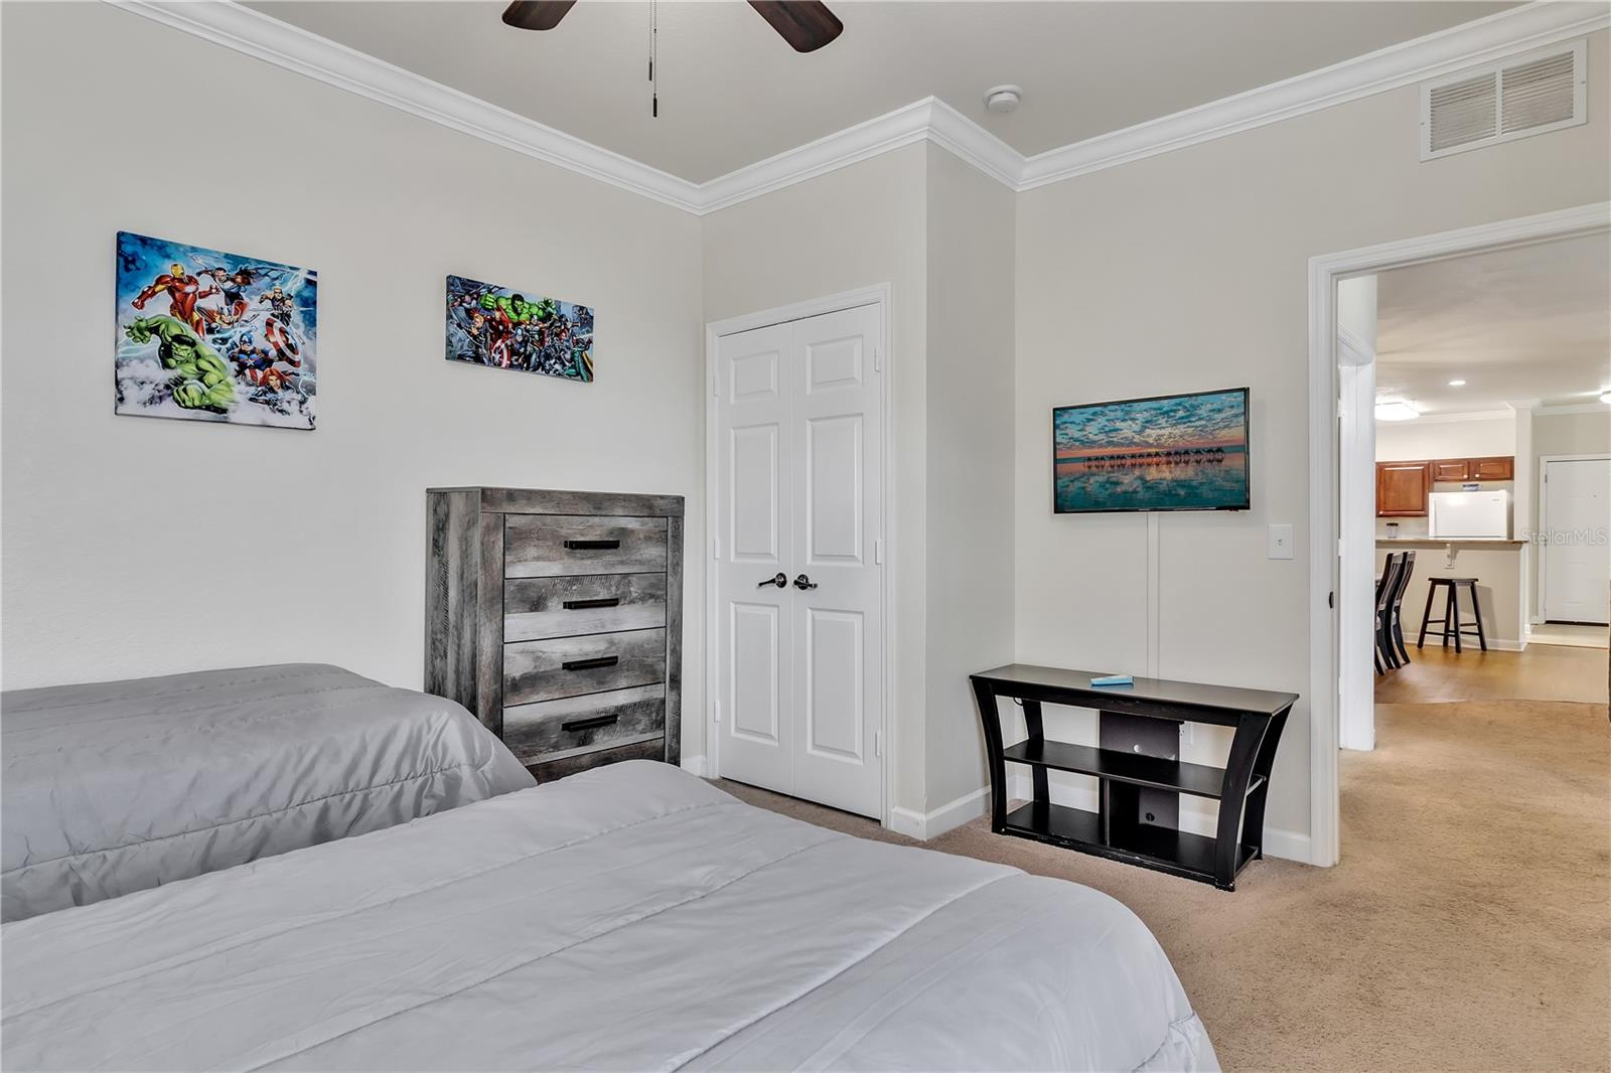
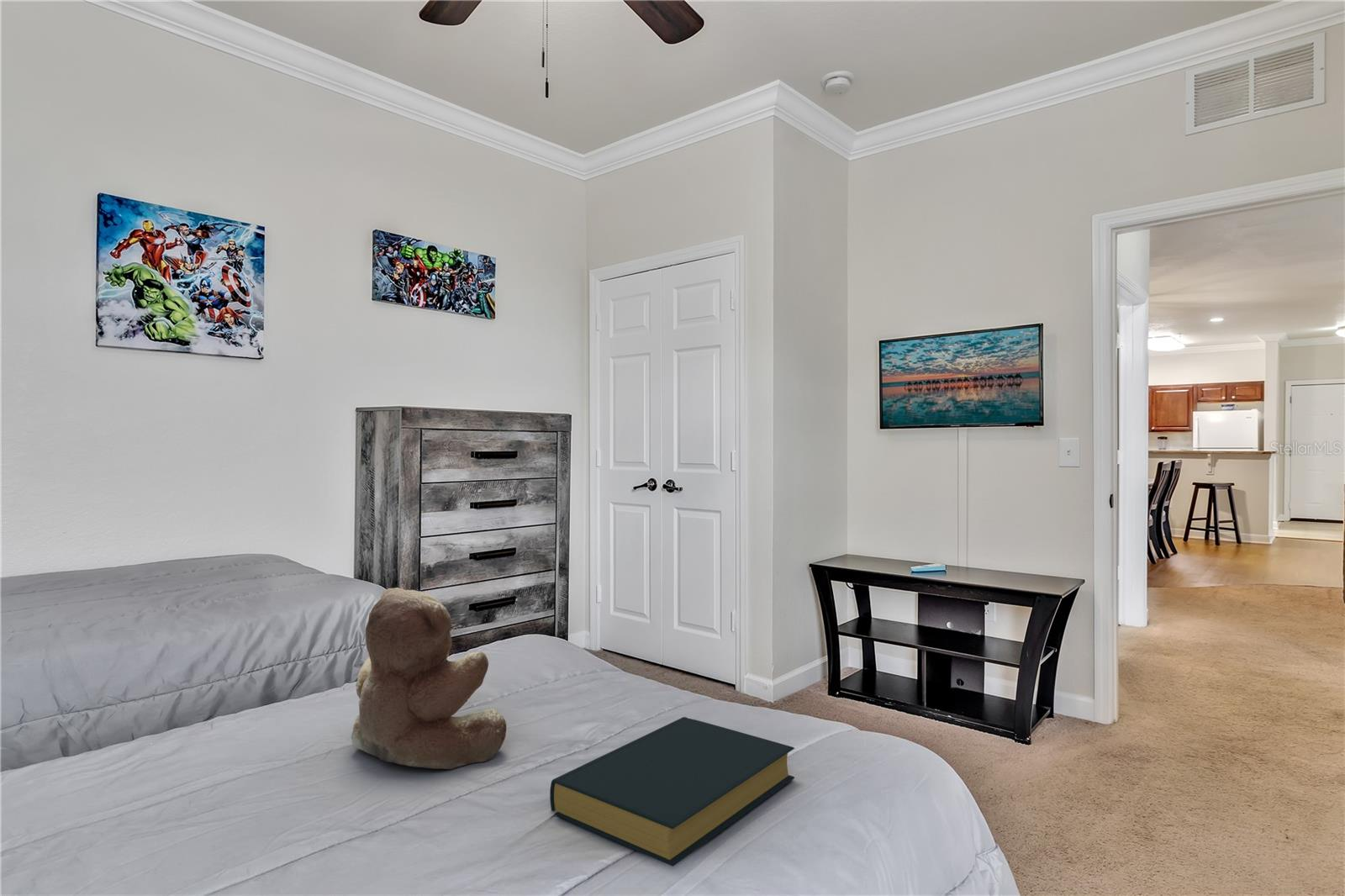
+ teddy bear (433, 665)
+ hardback book (678, 778)
